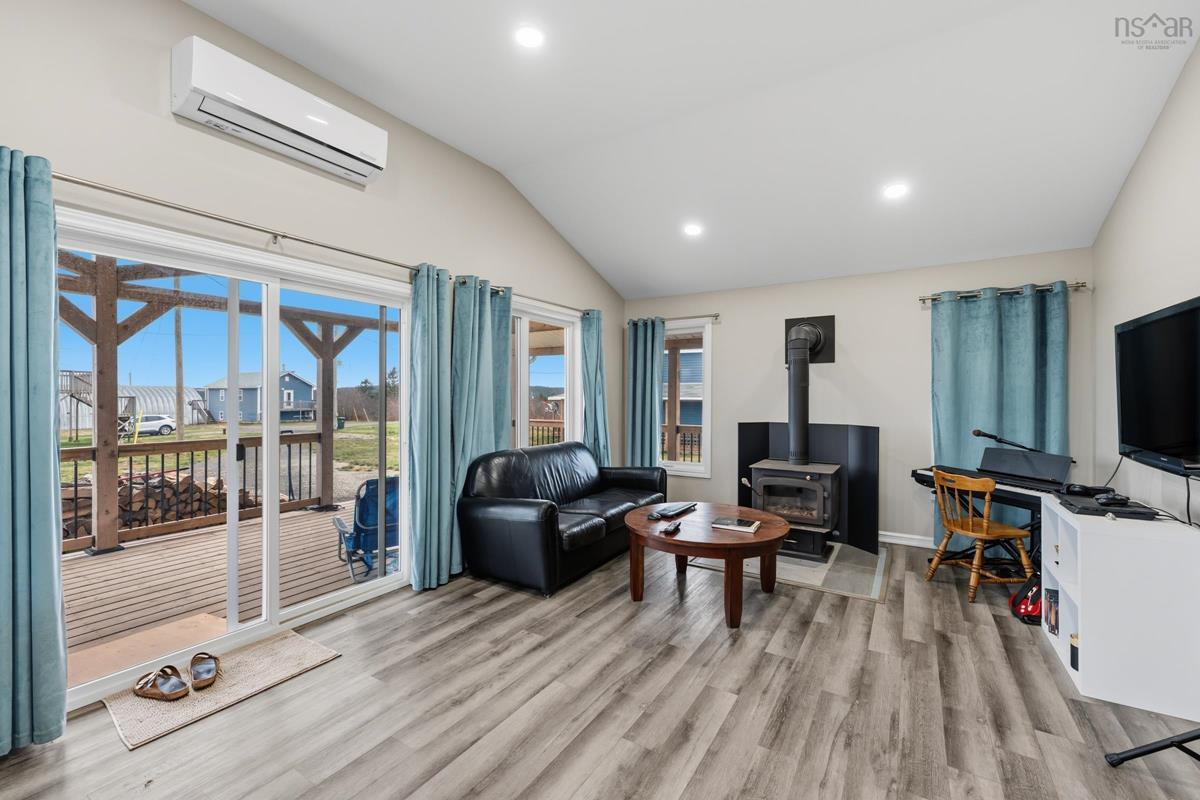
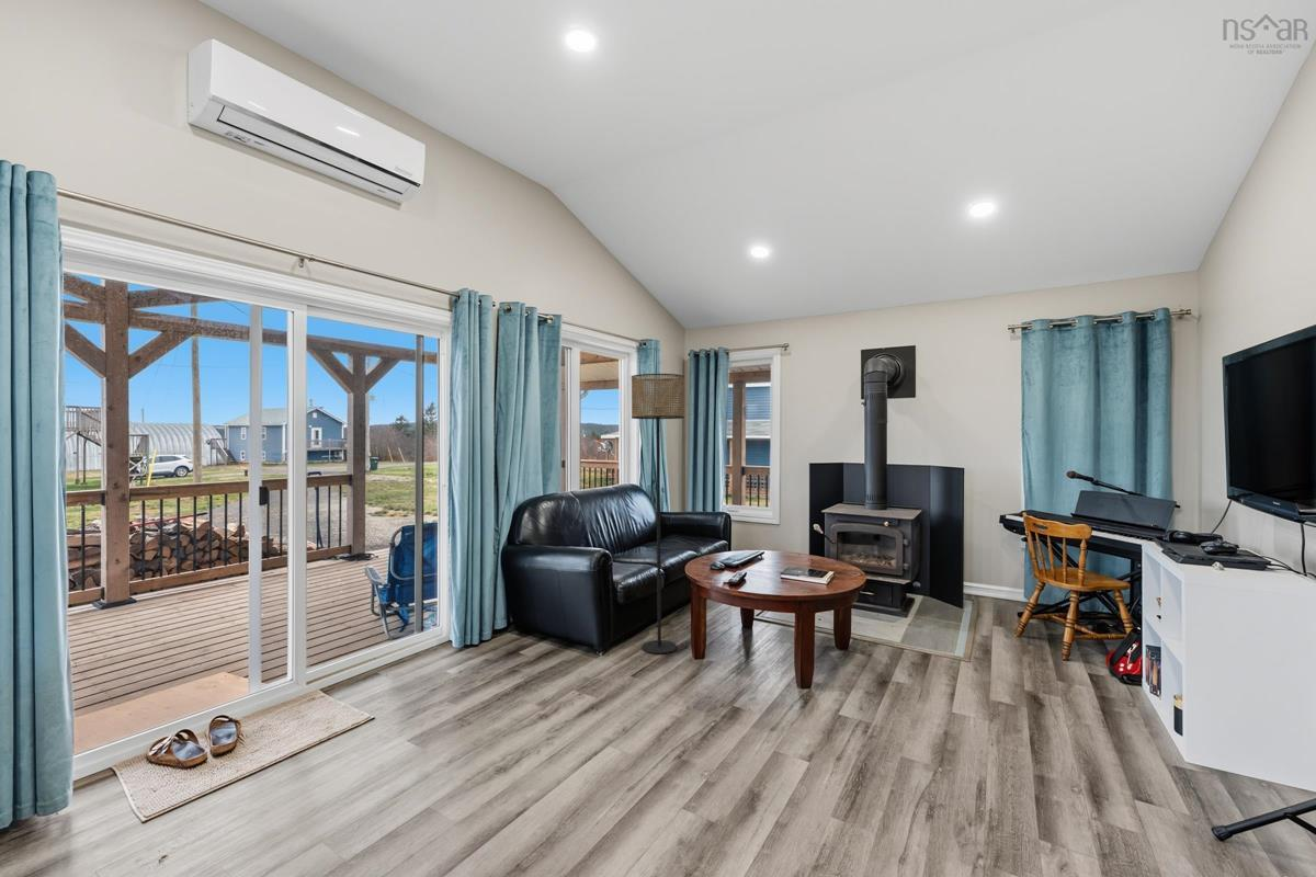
+ floor lamp (658, 511)
